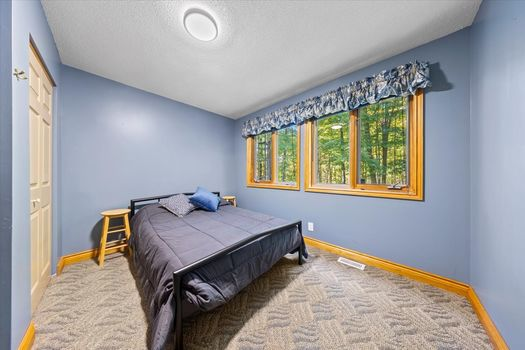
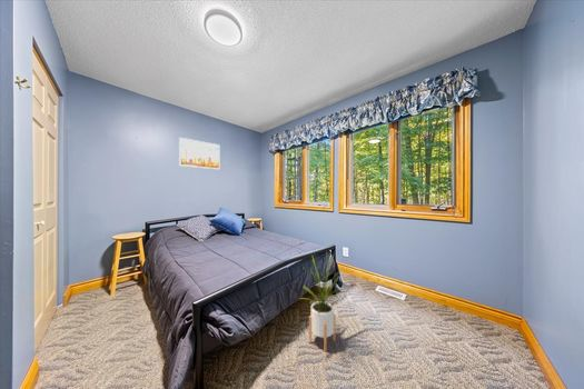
+ house plant (320, 296)
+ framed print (200, 154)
